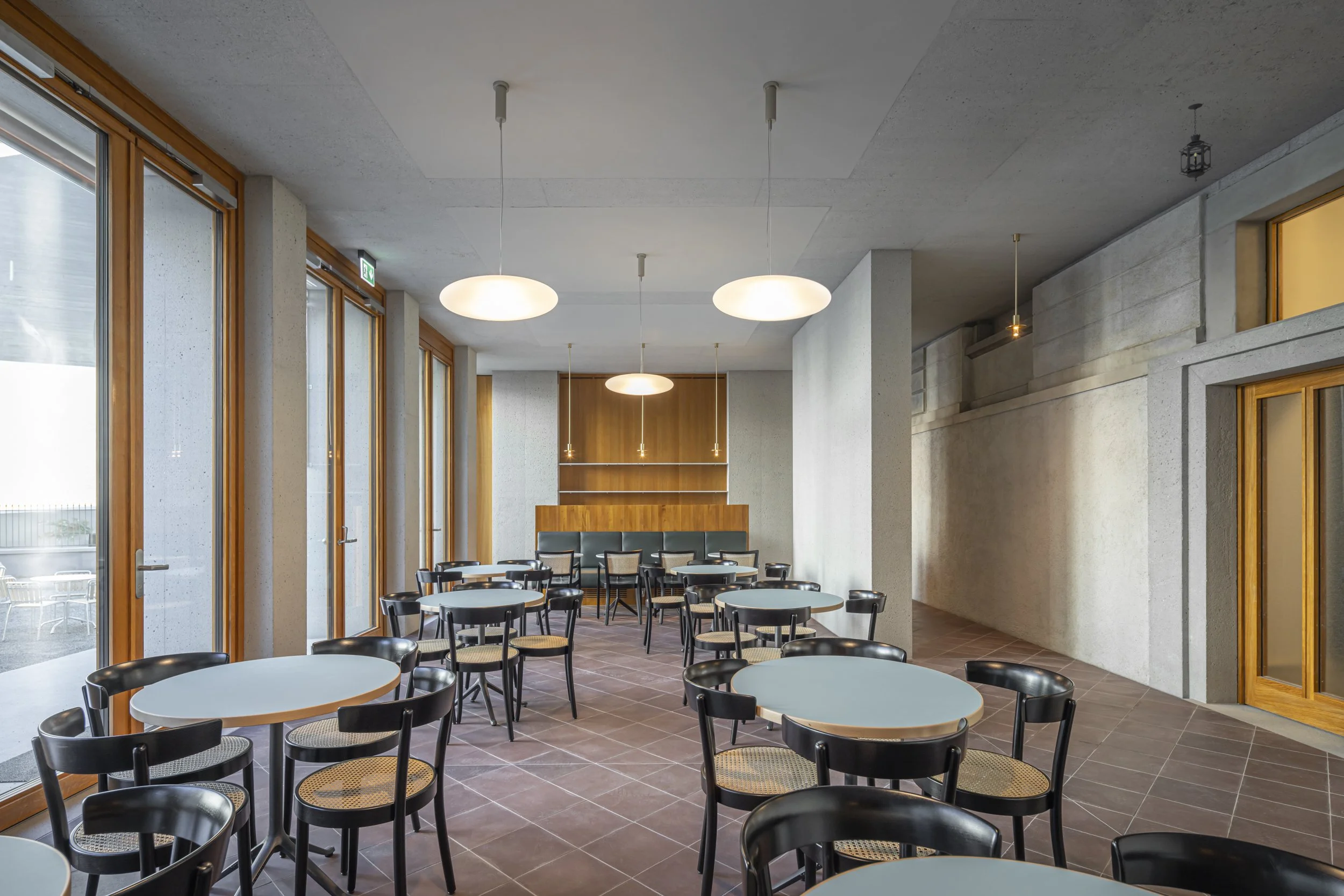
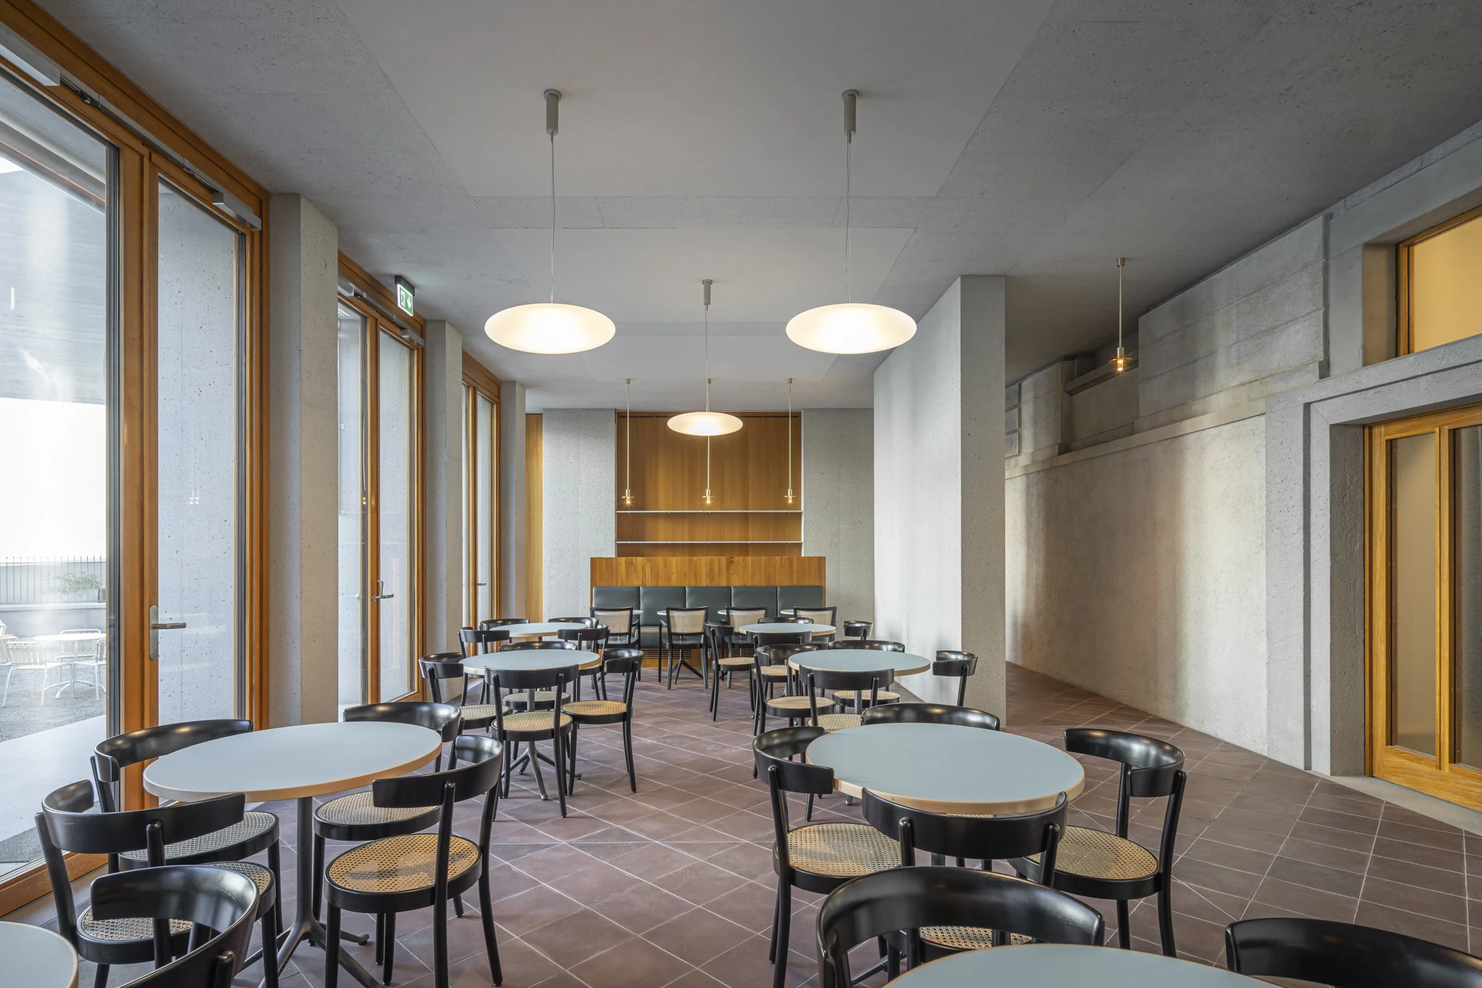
- hanging lantern (1195, 144)
